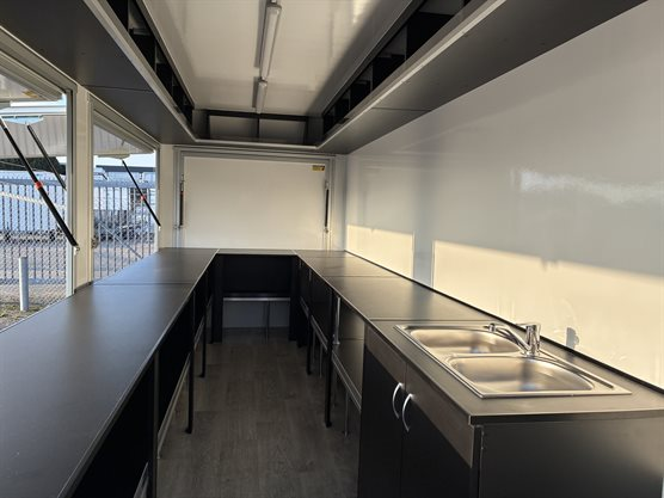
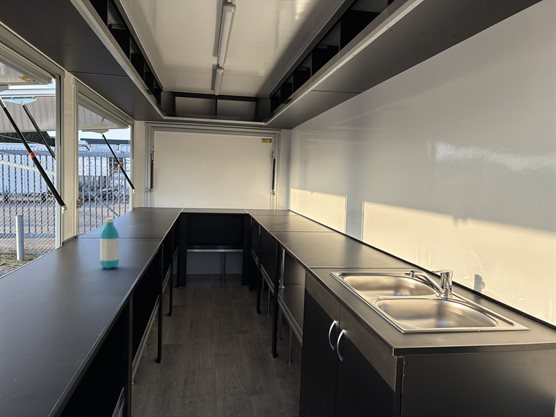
+ water bottle (109, 242)
